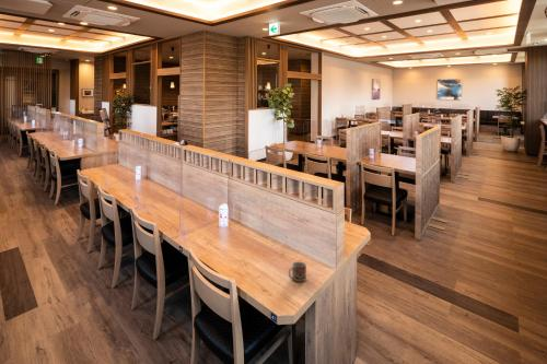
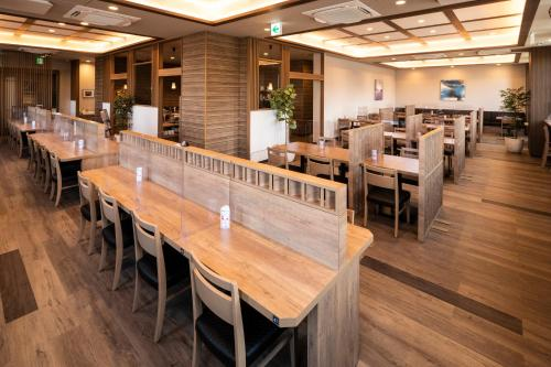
- cup (296, 271)
